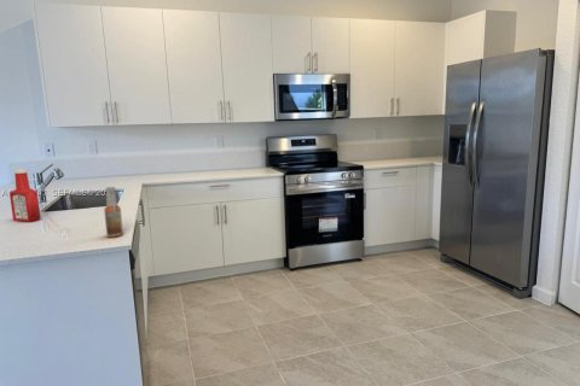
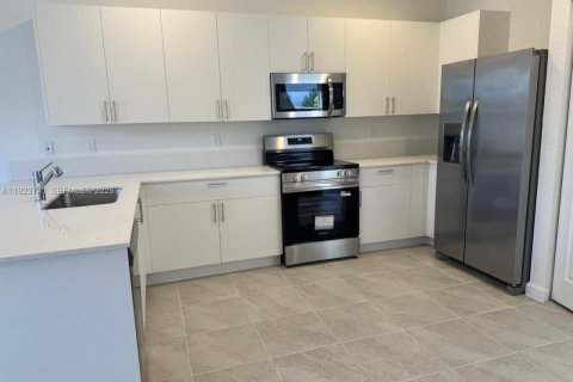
- spray bottle (112, 211)
- soap bottle (23, 194)
